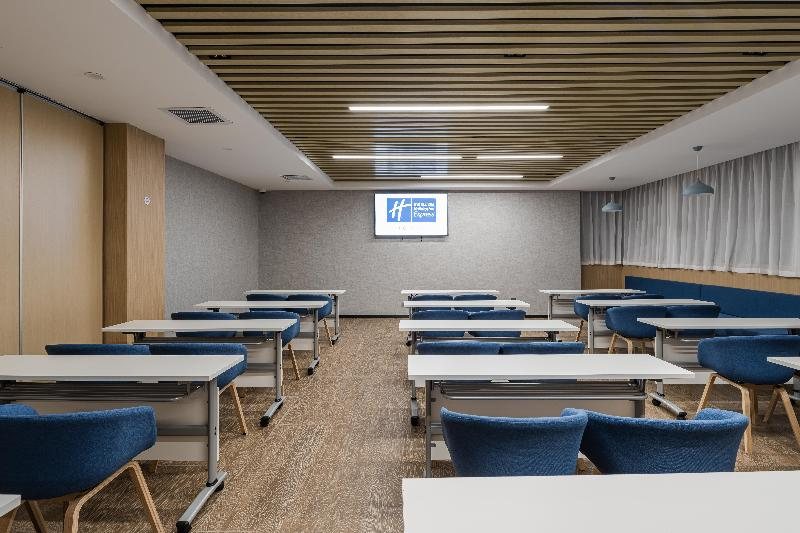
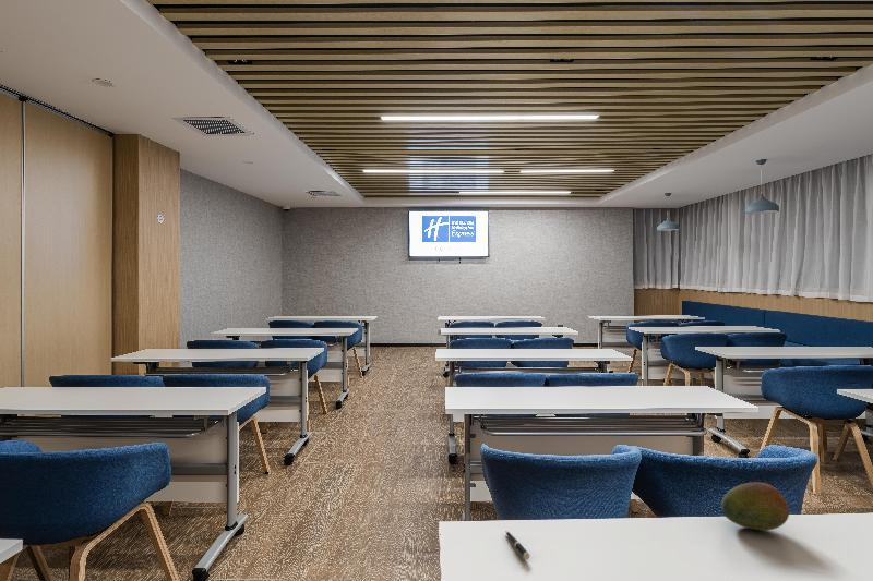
+ pen (515, 542)
+ fruit (753, 506)
